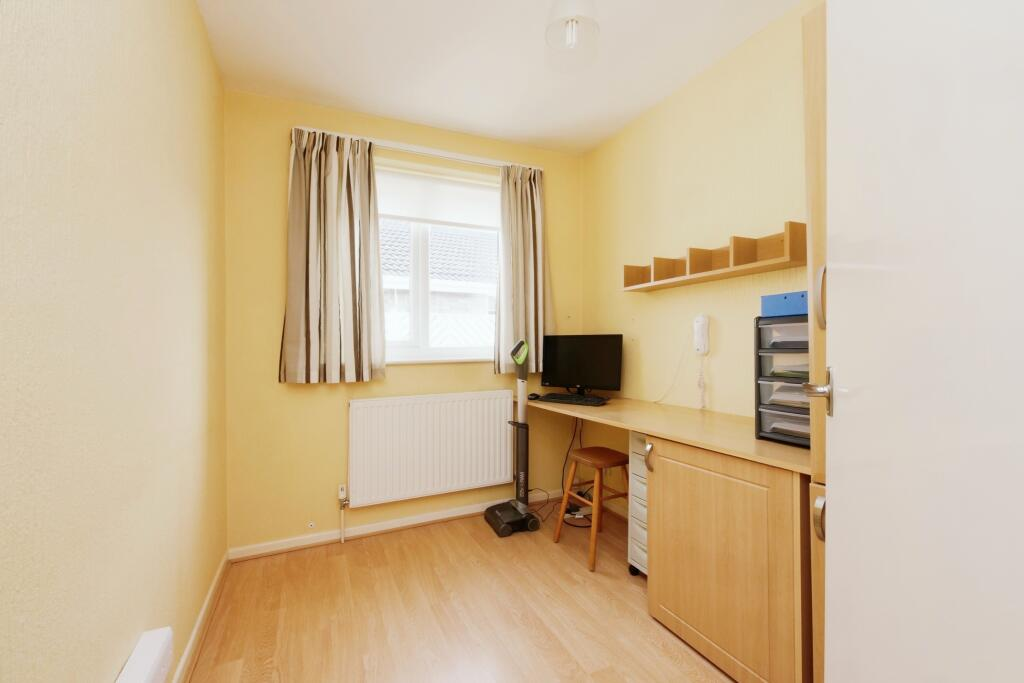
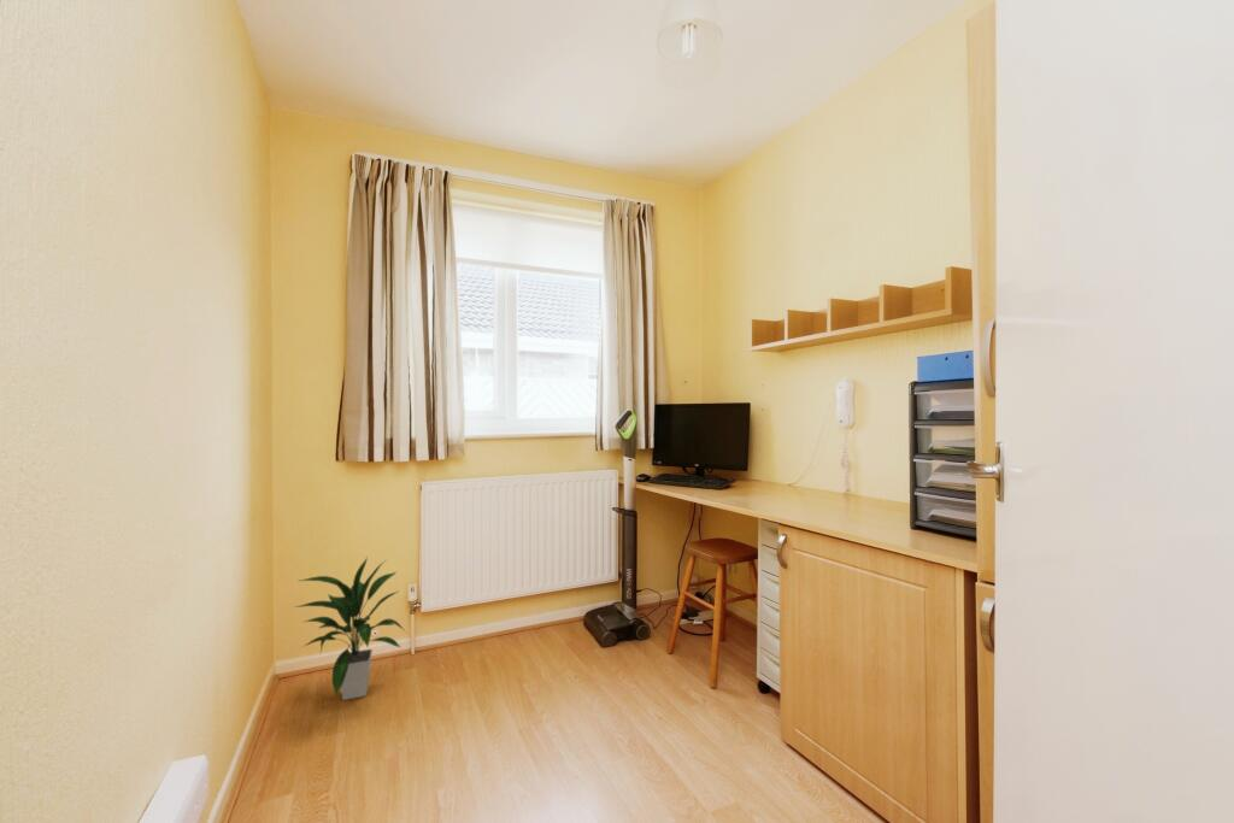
+ indoor plant (352, 627)
